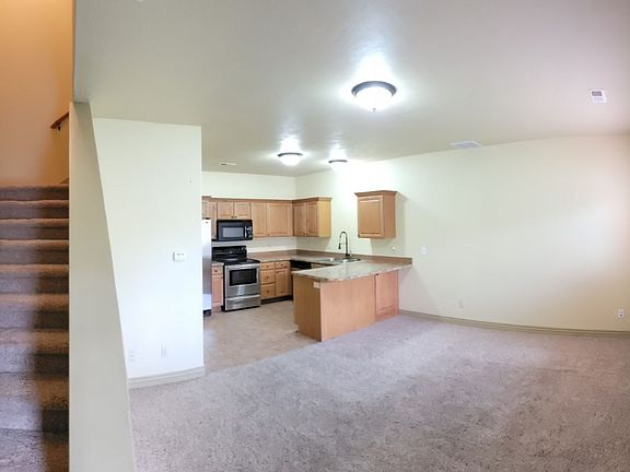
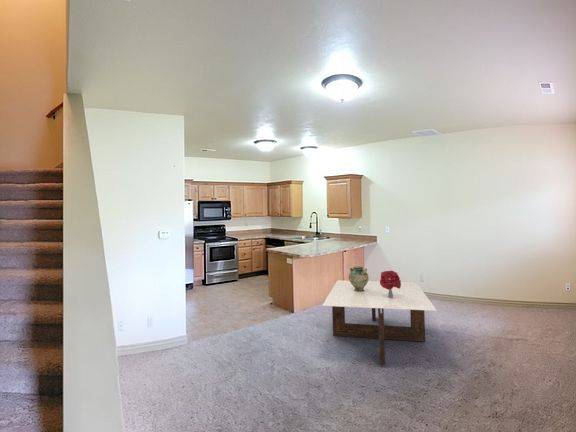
+ ceramic jug (359, 278)
+ bouquet (390, 283)
+ dining table (375, 314)
